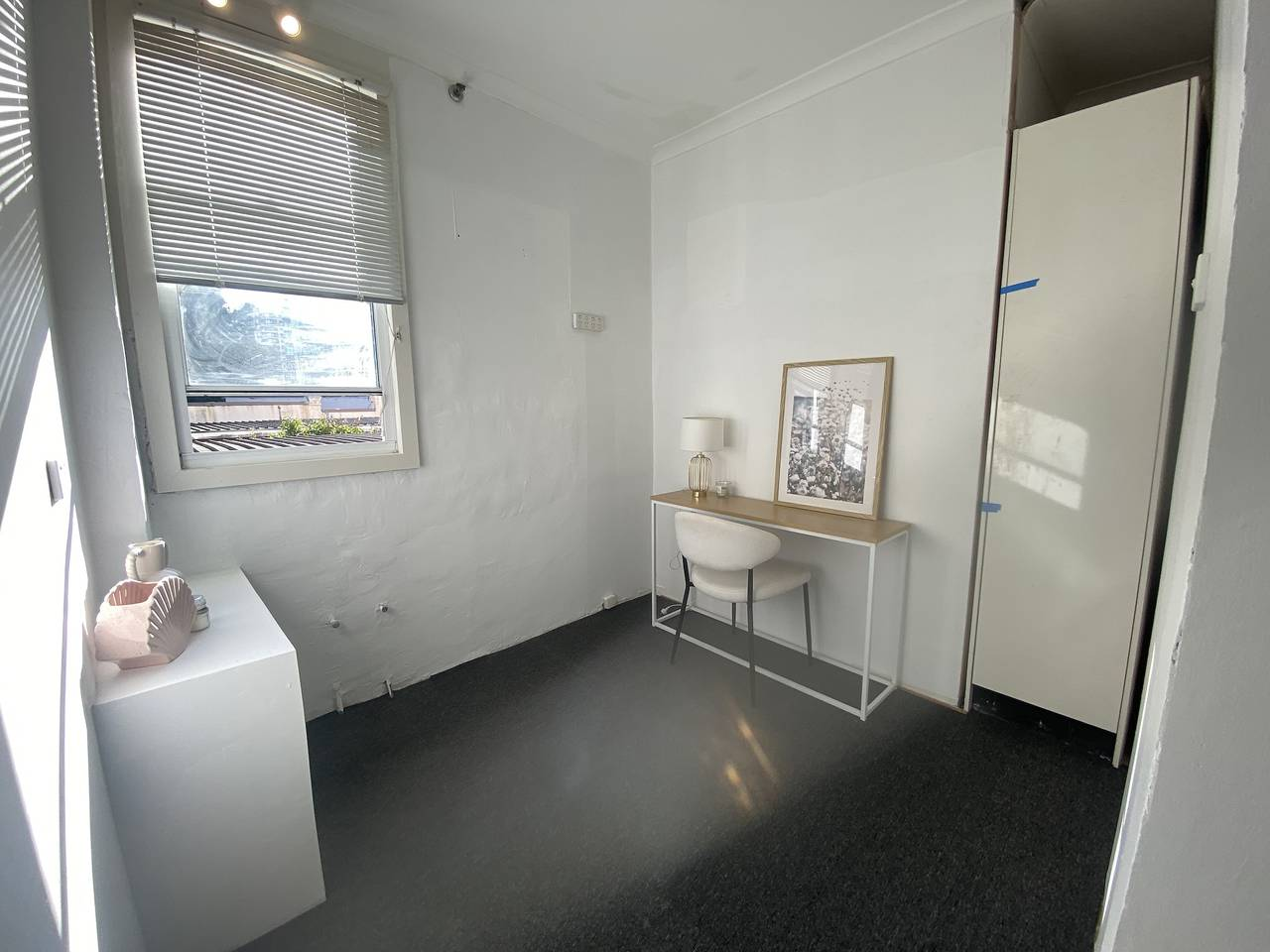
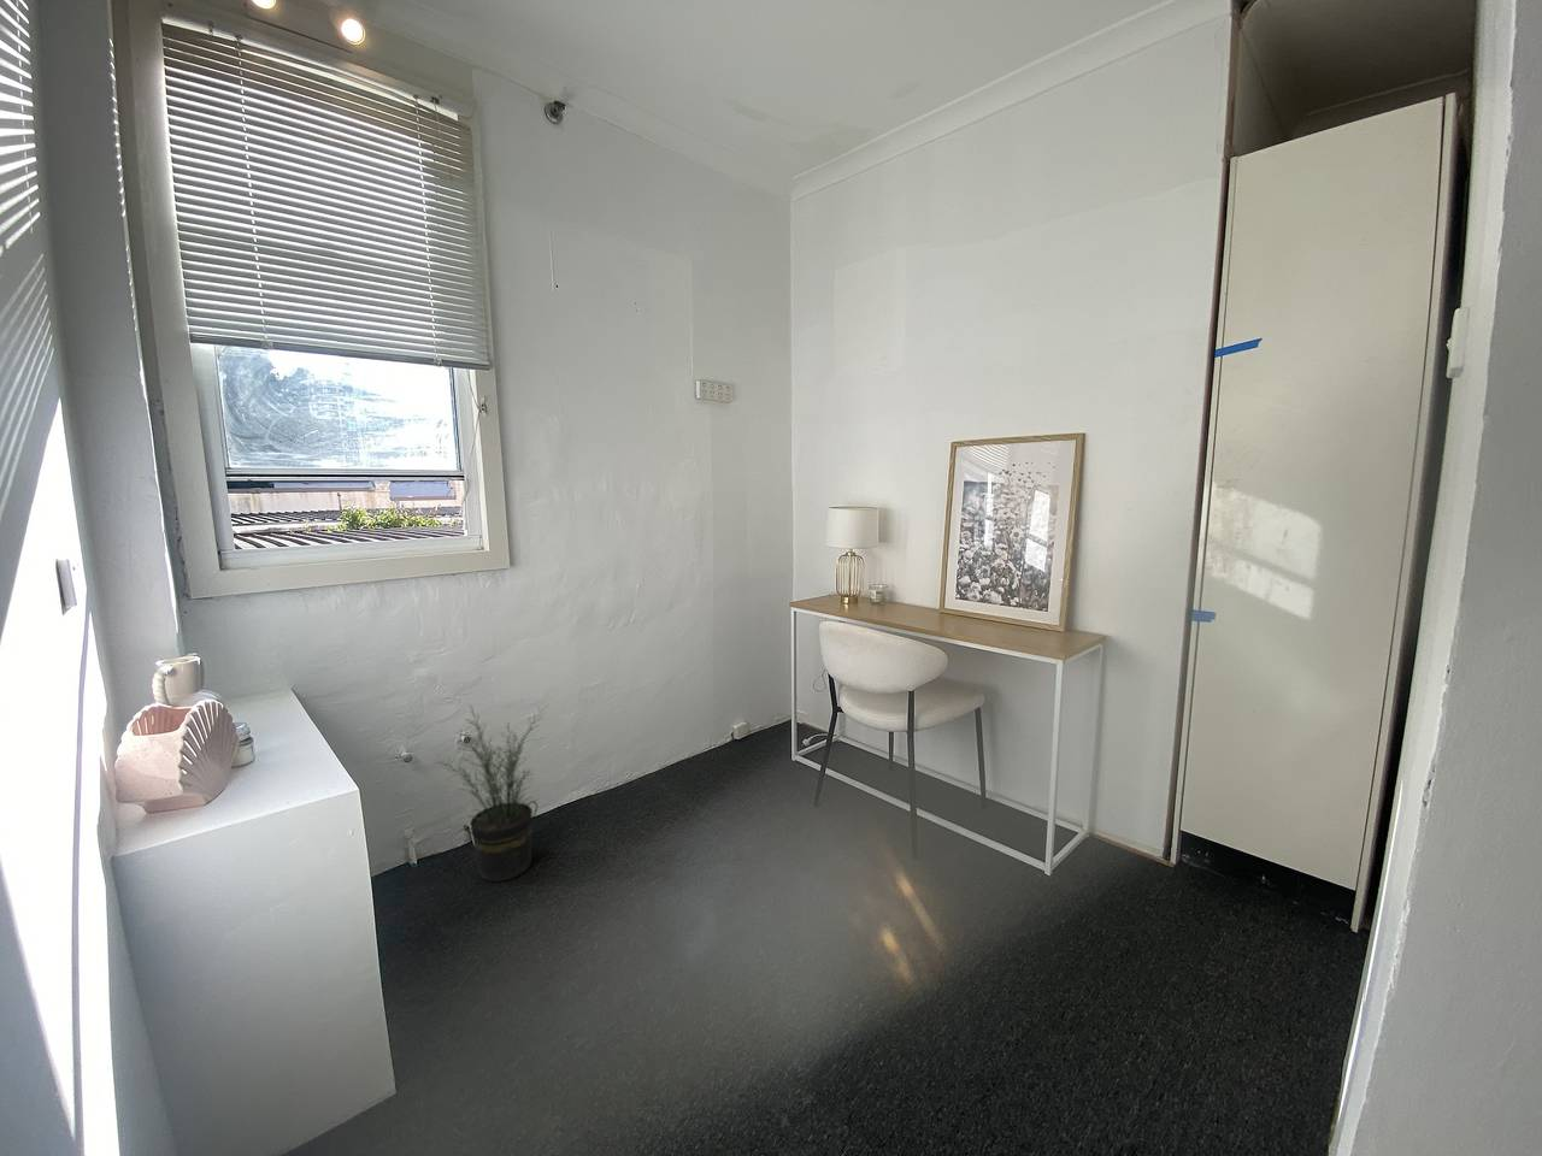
+ potted plant (494, 790)
